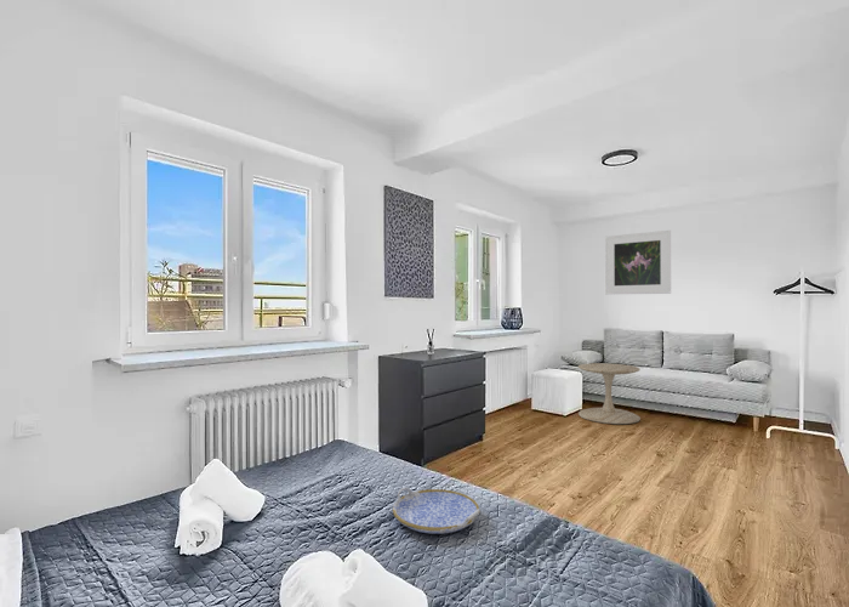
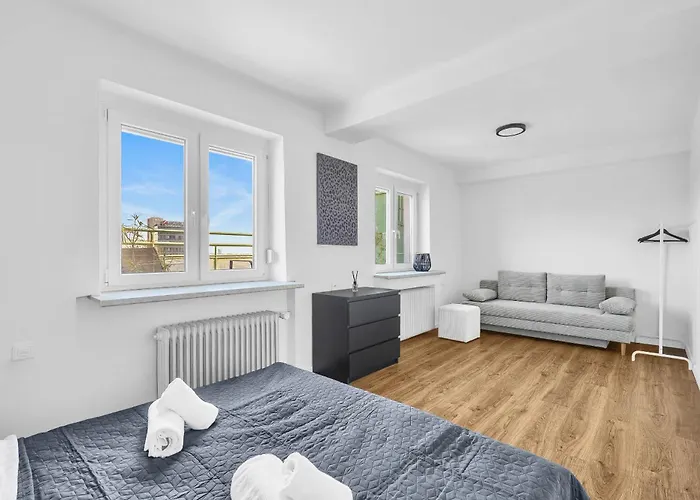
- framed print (637, 263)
- side table (608, 391)
- serving tray (435, 509)
